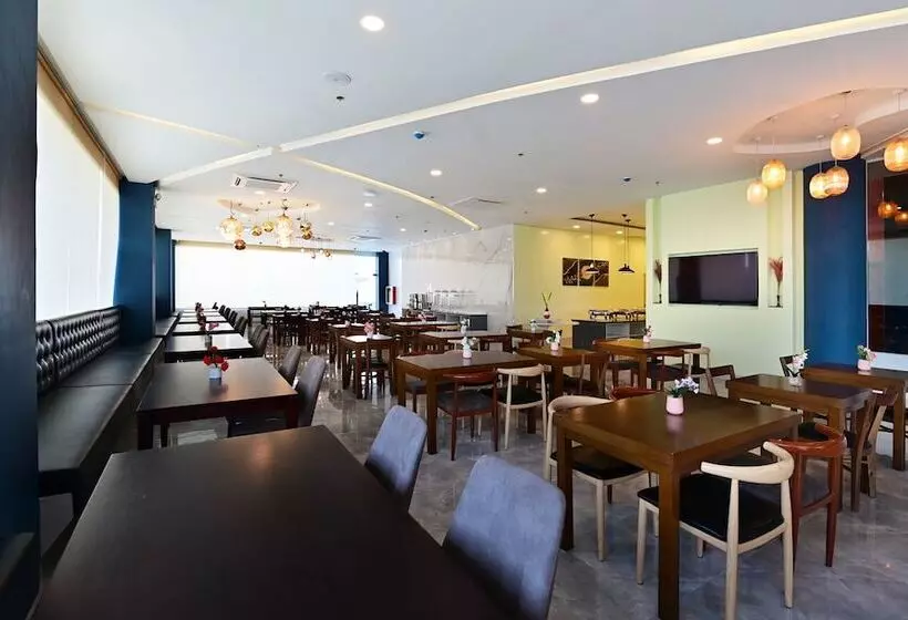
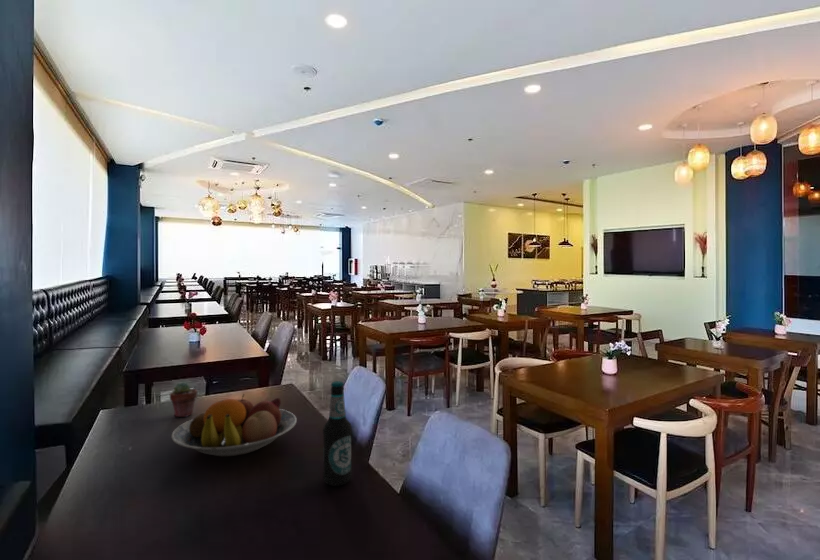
+ bottle (337, 431)
+ potted succulent (183, 398)
+ fruit bowl (237, 420)
